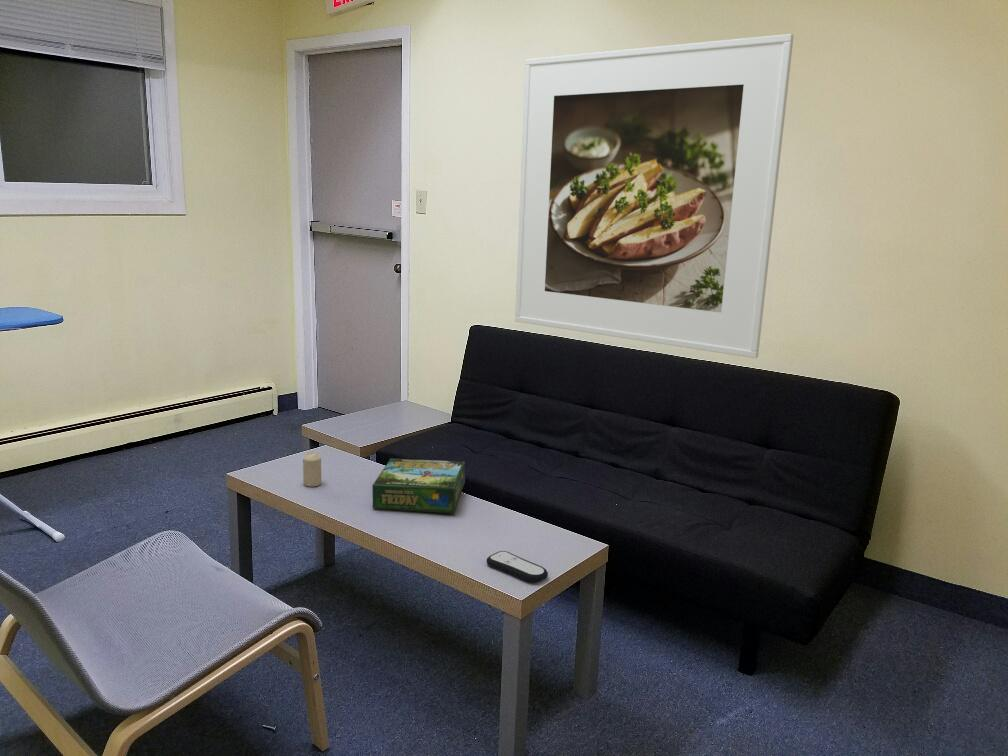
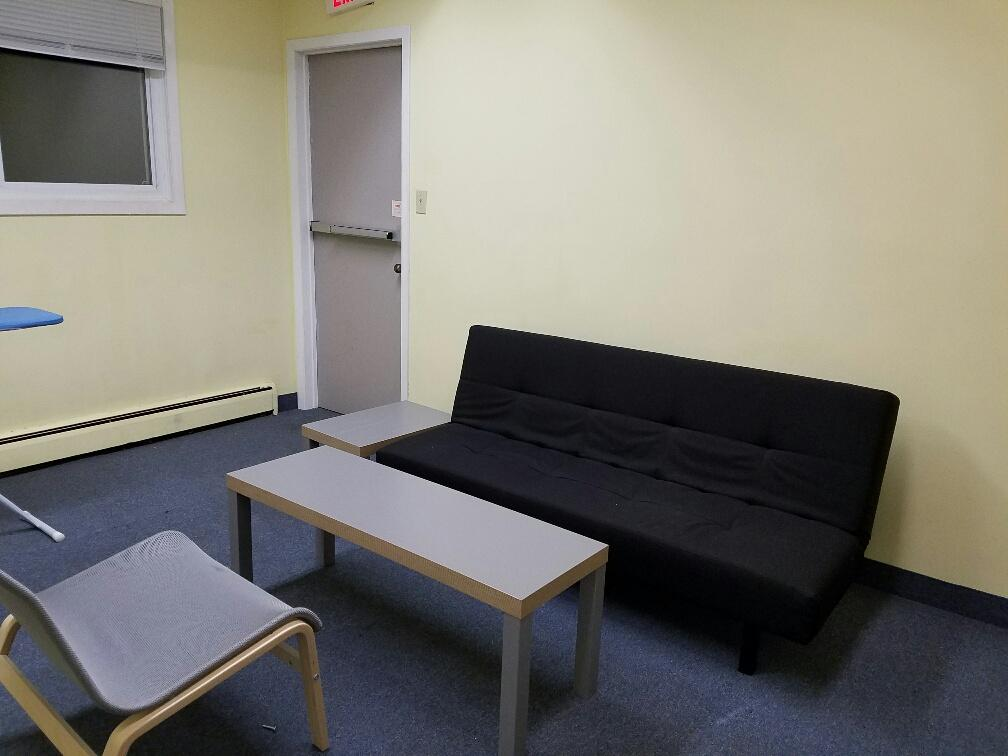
- board game (420, 484)
- candle (312, 468)
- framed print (634, 198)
- remote control (517, 566)
